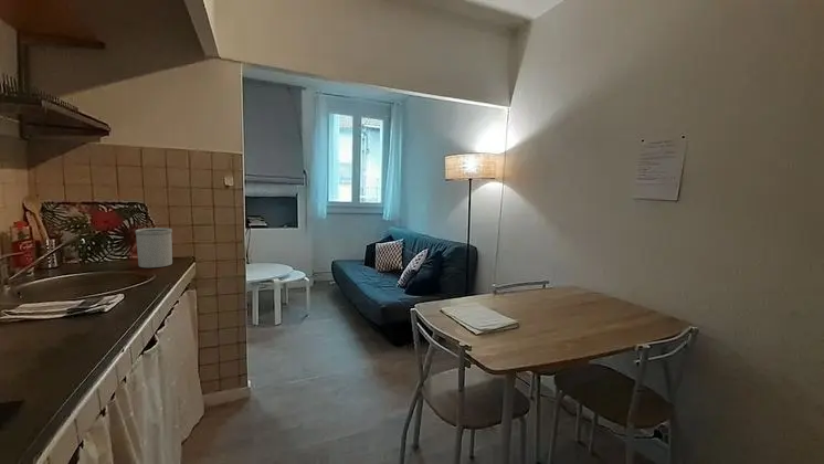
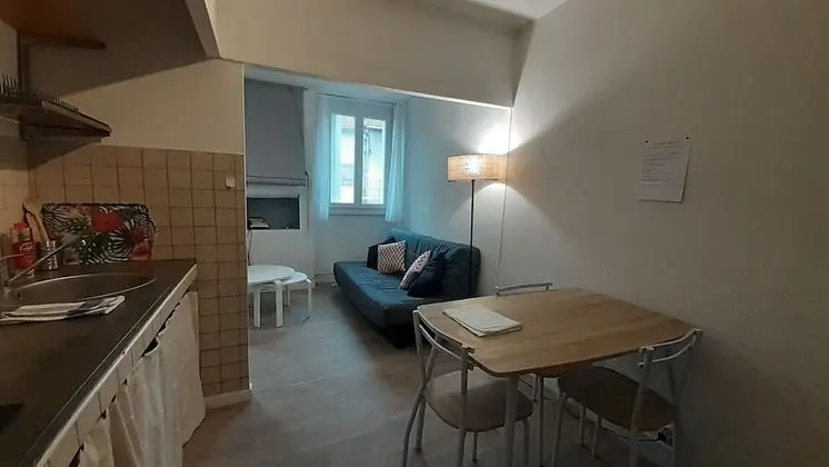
- utensil holder (154, 246)
